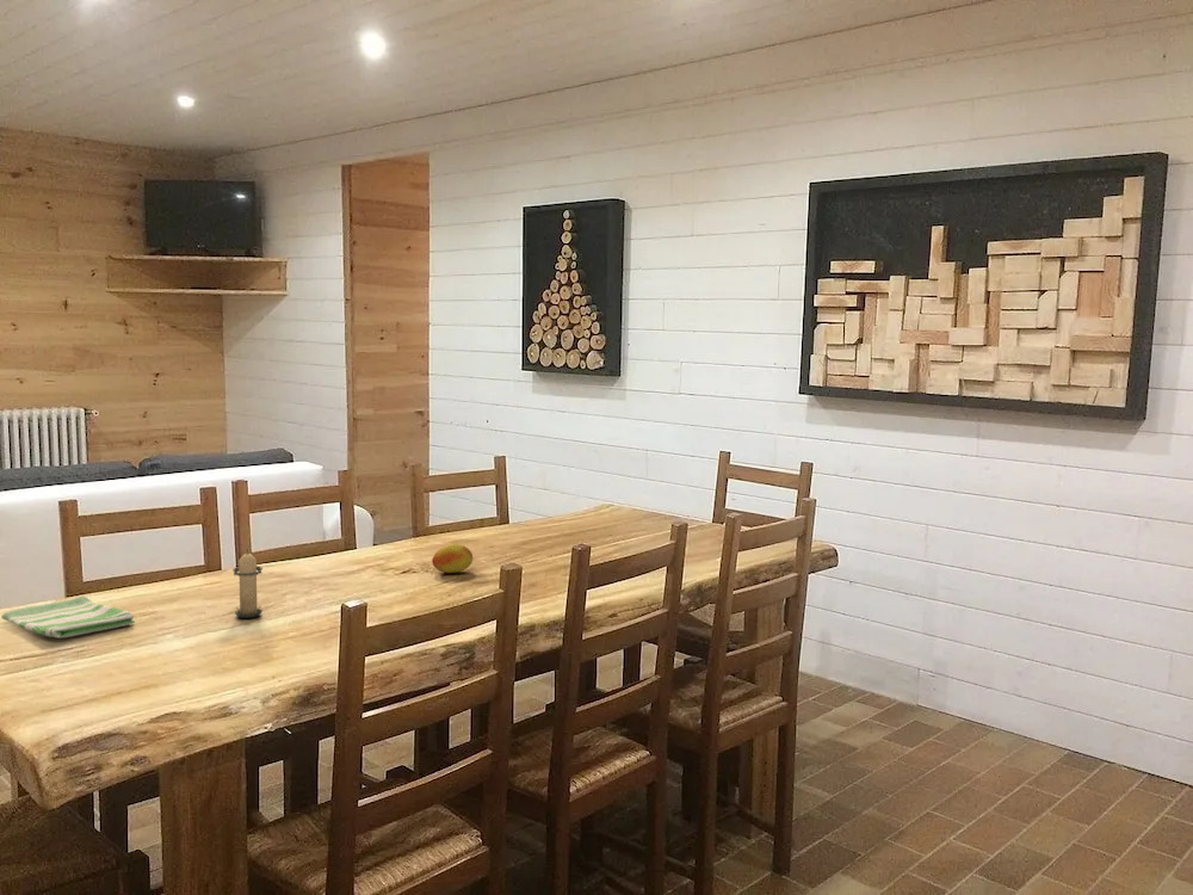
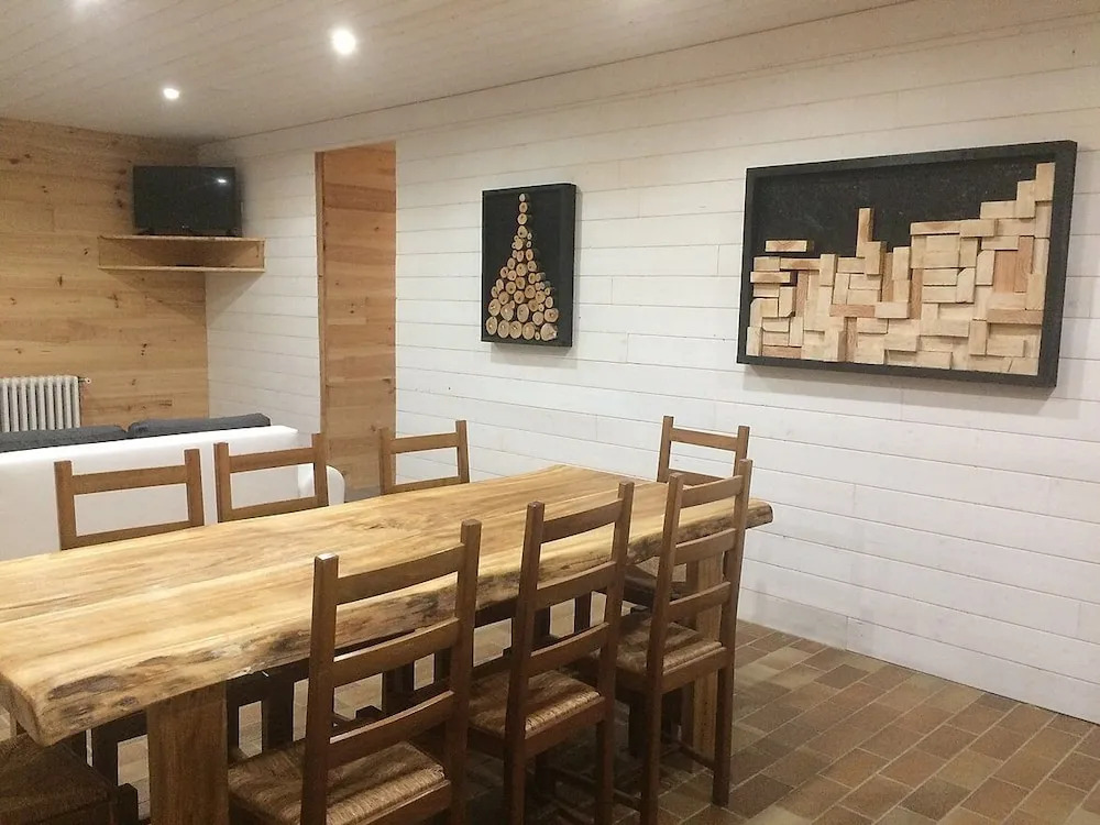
- fruit (452, 558)
- candle (247, 582)
- dish towel (69, 616)
